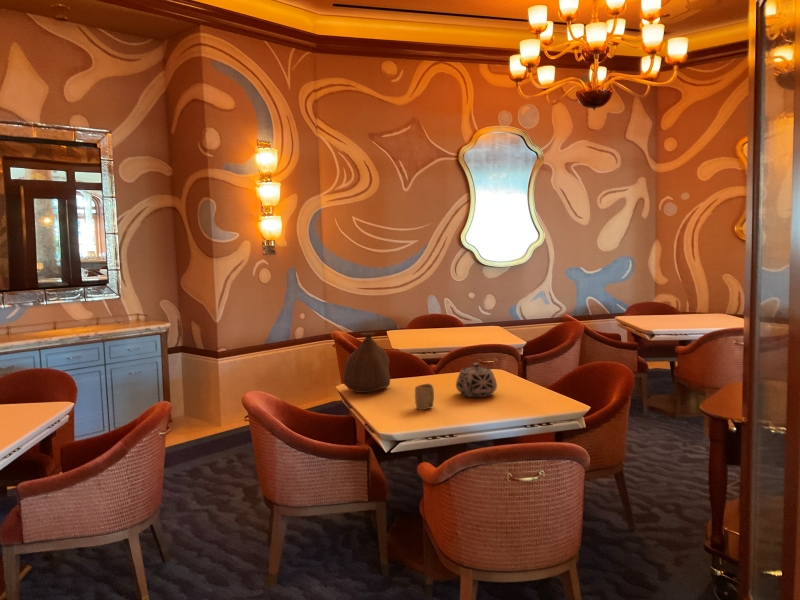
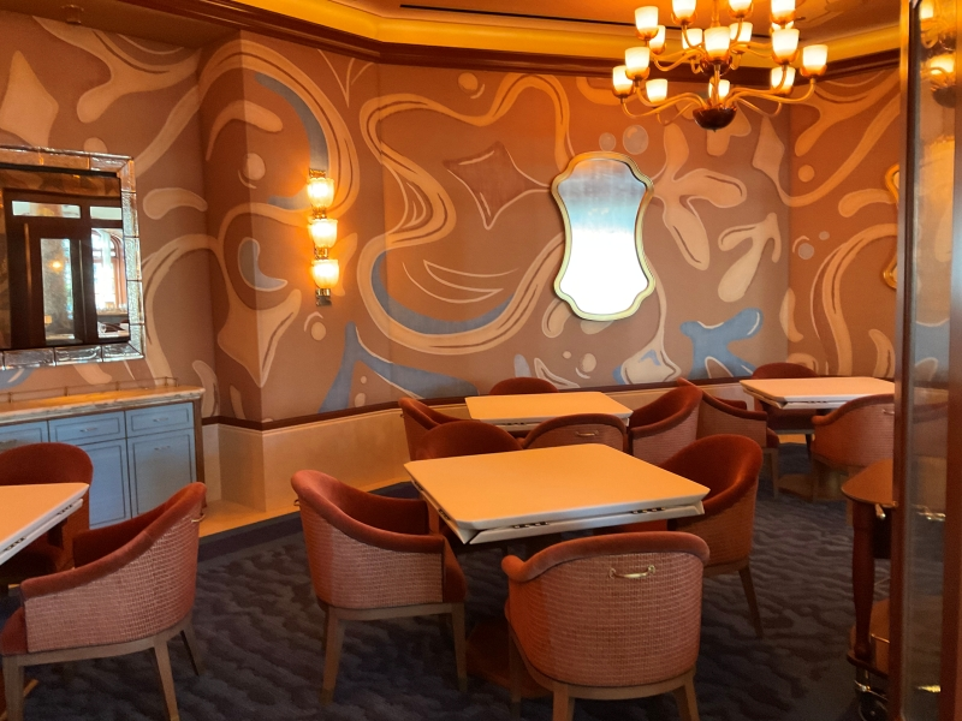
- teapot (475, 379)
- bag (369, 361)
- cup (424, 396)
